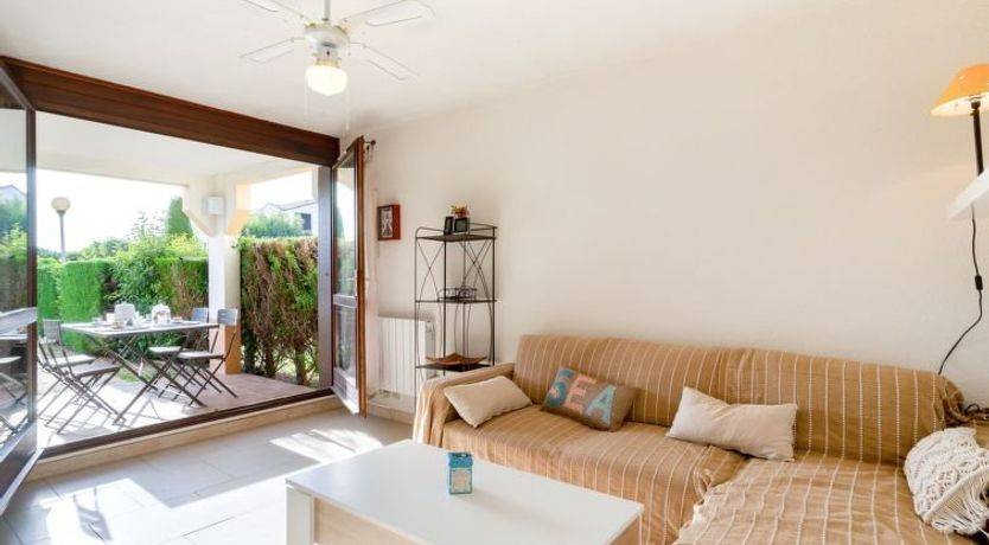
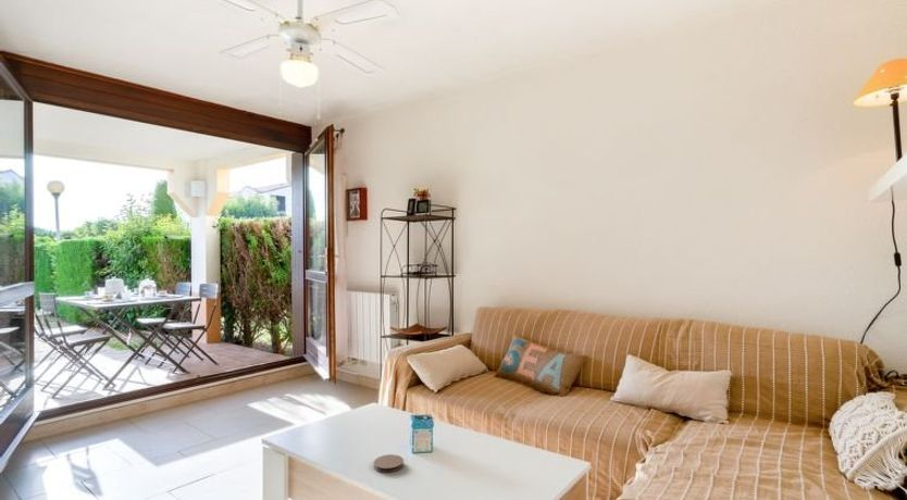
+ coaster (388, 463)
